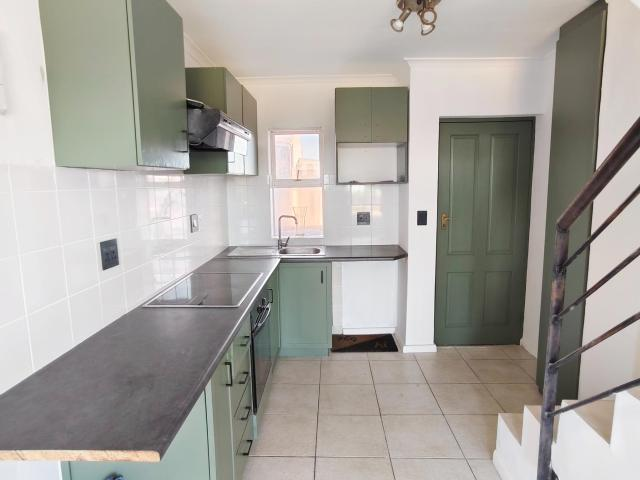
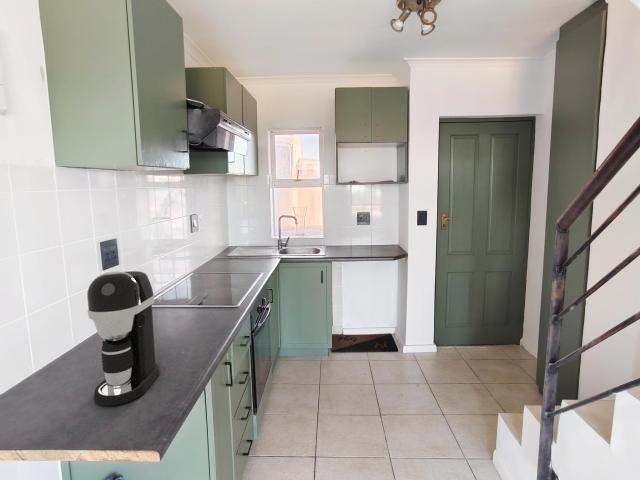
+ coffee maker (125, 328)
